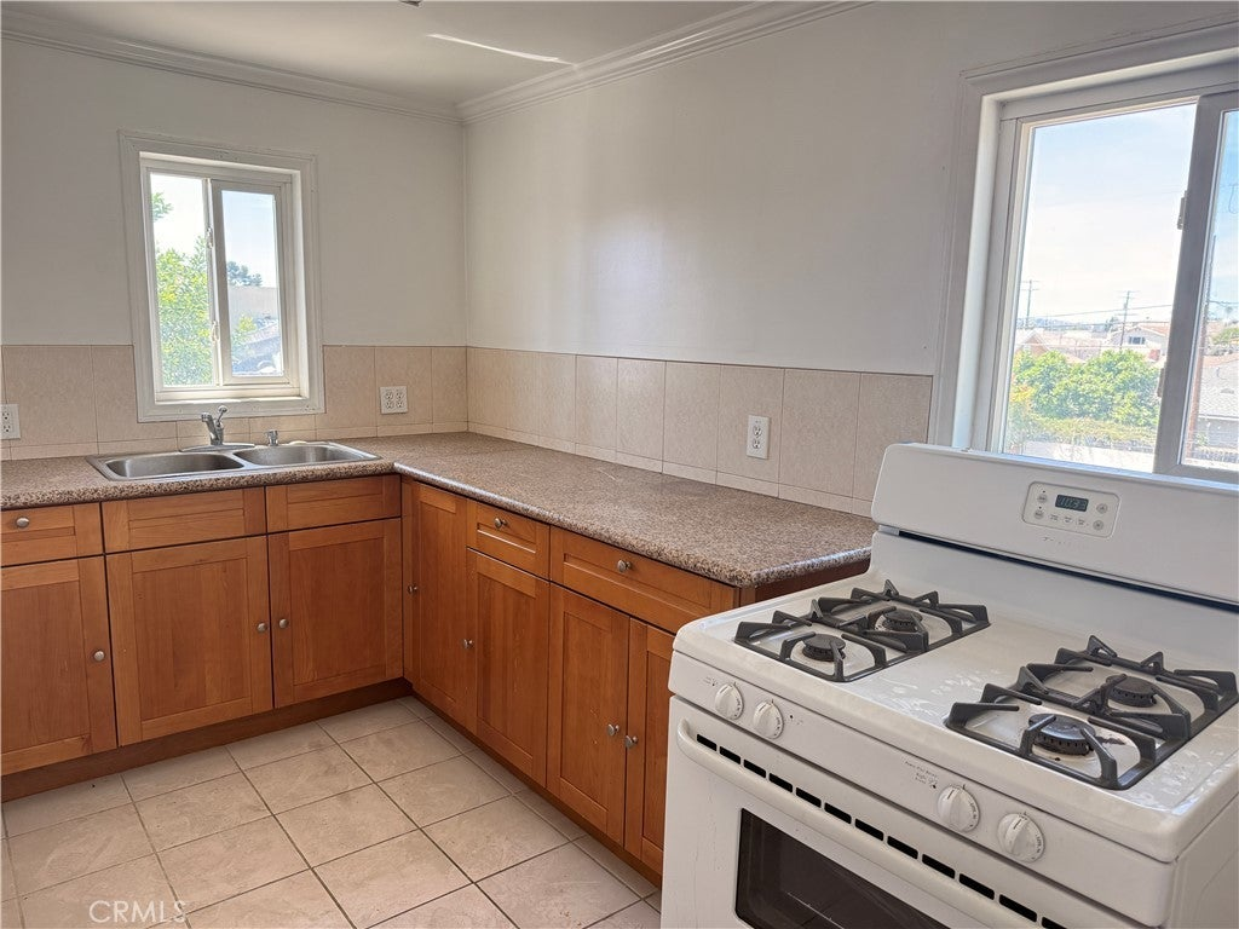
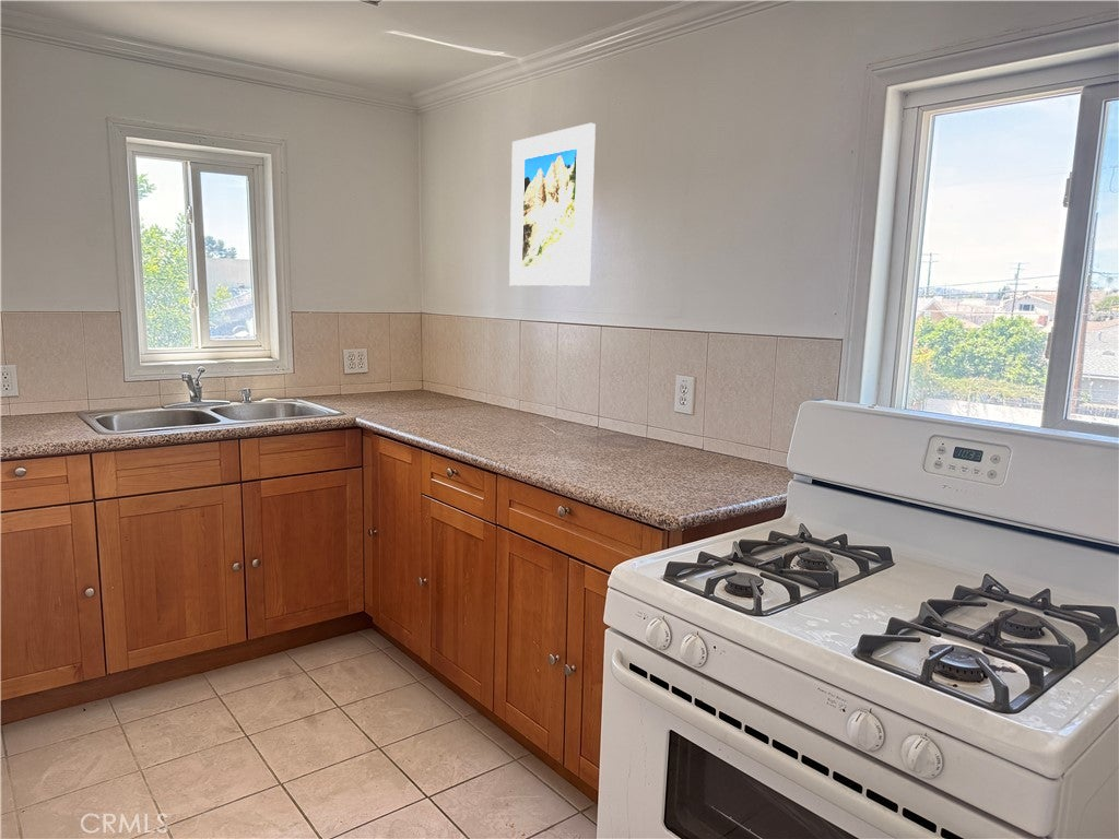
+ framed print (549, 210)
